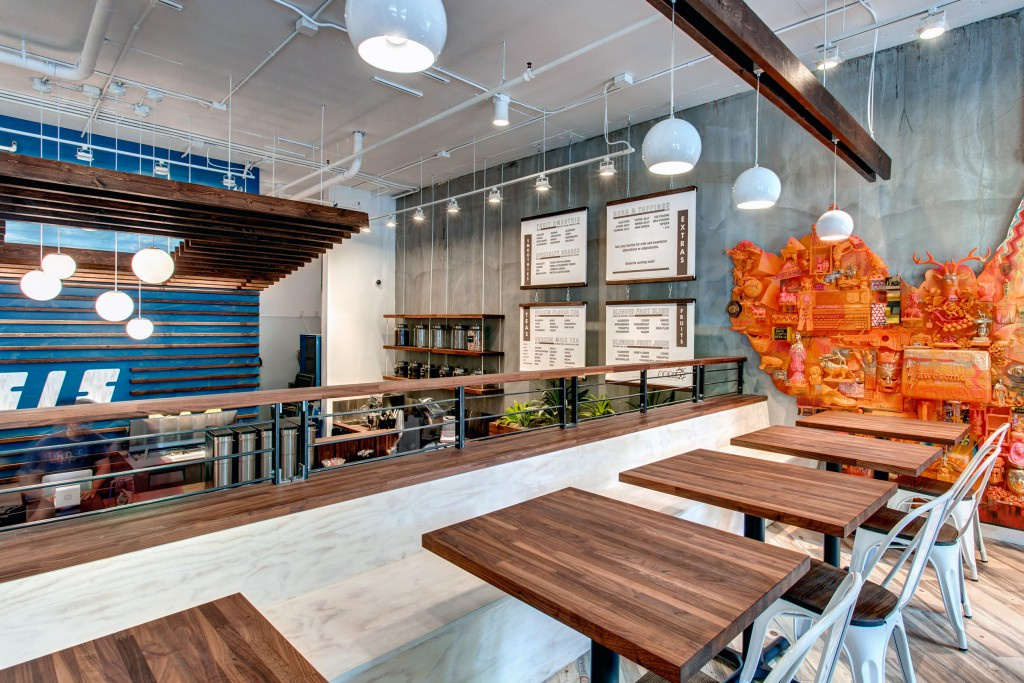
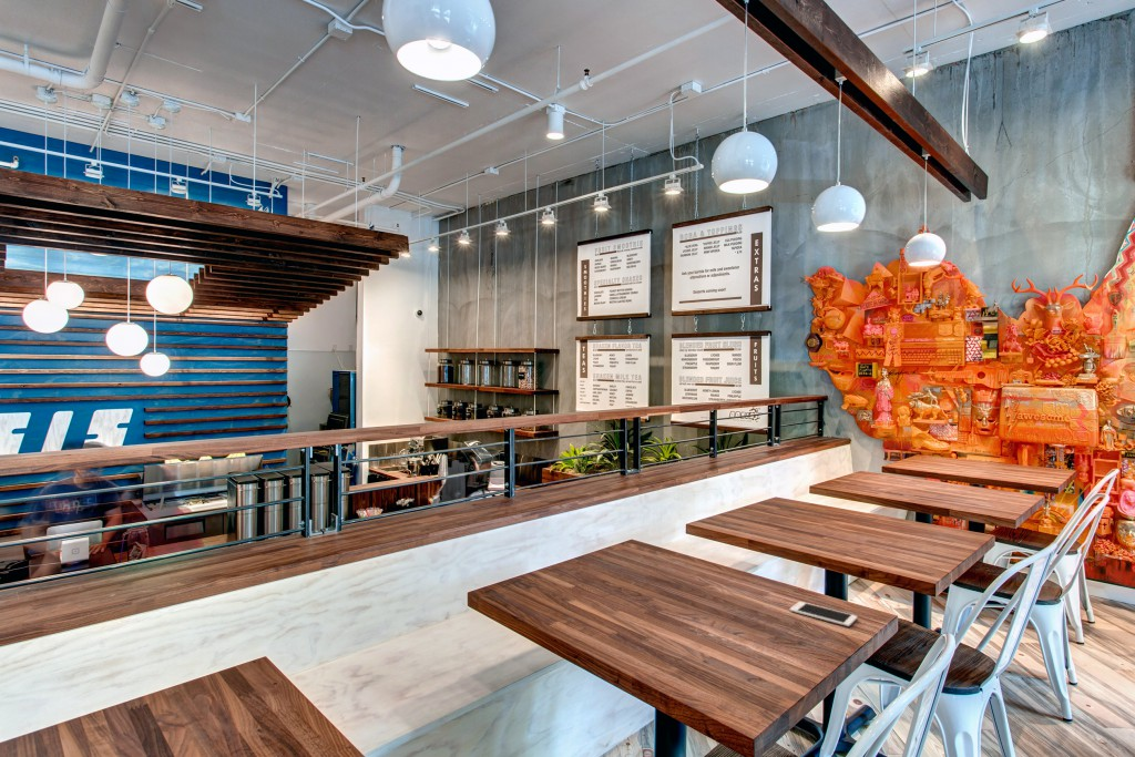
+ cell phone (822, 613)
